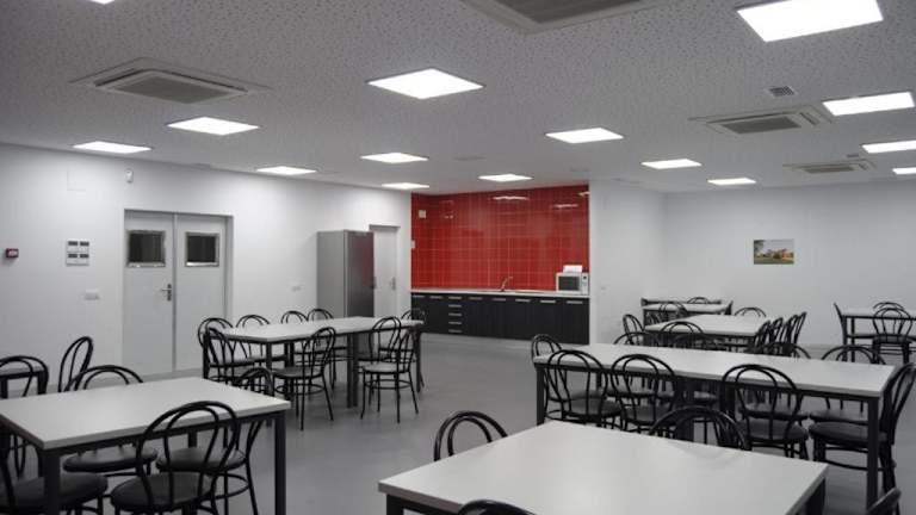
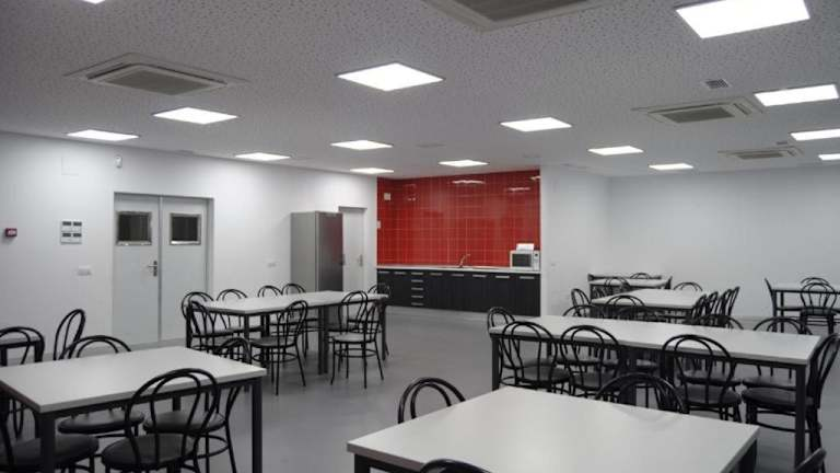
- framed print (773, 252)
